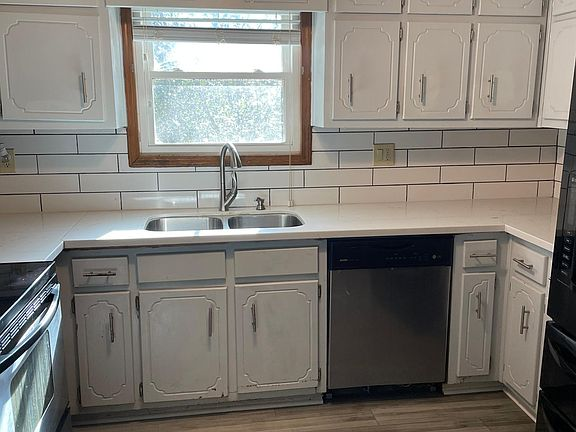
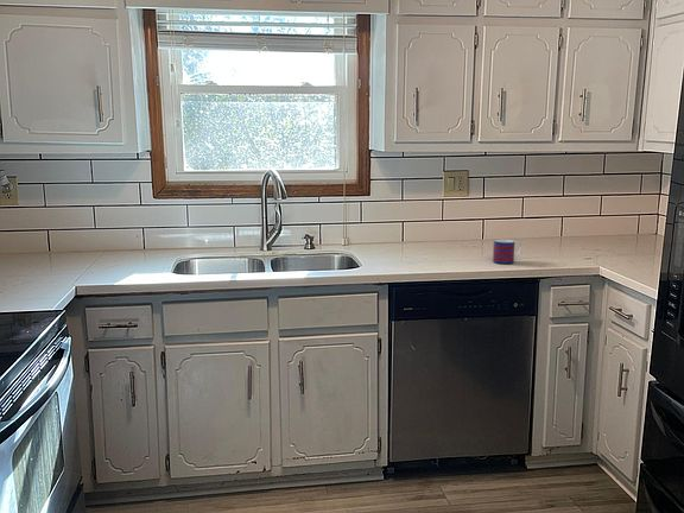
+ mug (507, 251)
